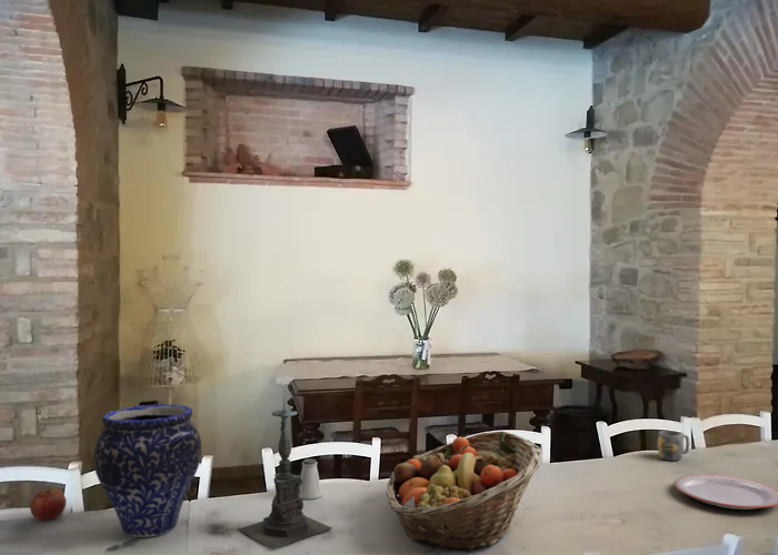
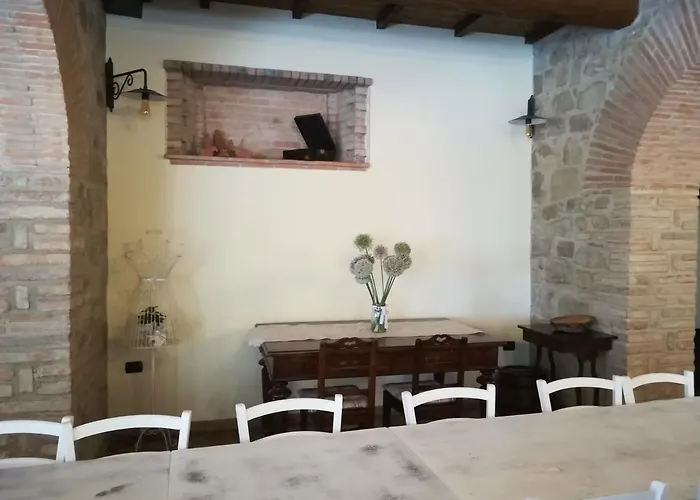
- saltshaker (309, 477)
- candle holder (285, 461)
- plate (726, 493)
- mug (674, 445)
- fruit basket (461, 483)
- vase (148, 468)
- apple (48, 501)
